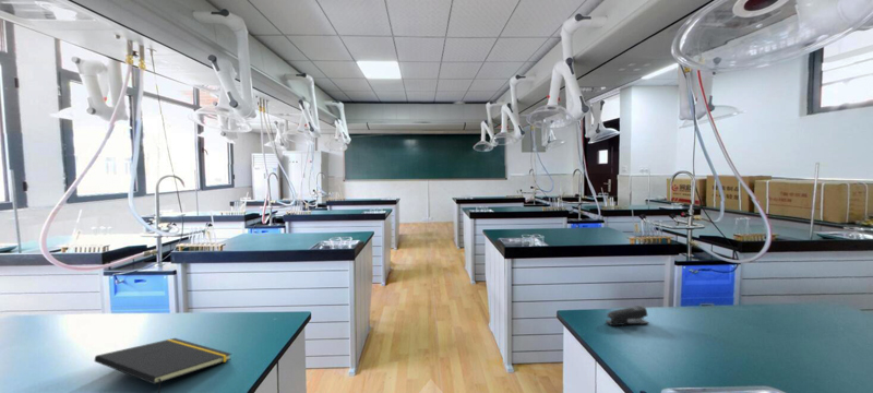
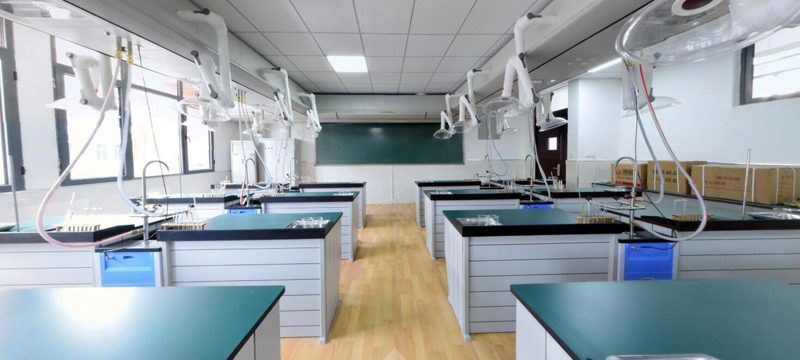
- stapler (626, 314)
- notepad (166, 357)
